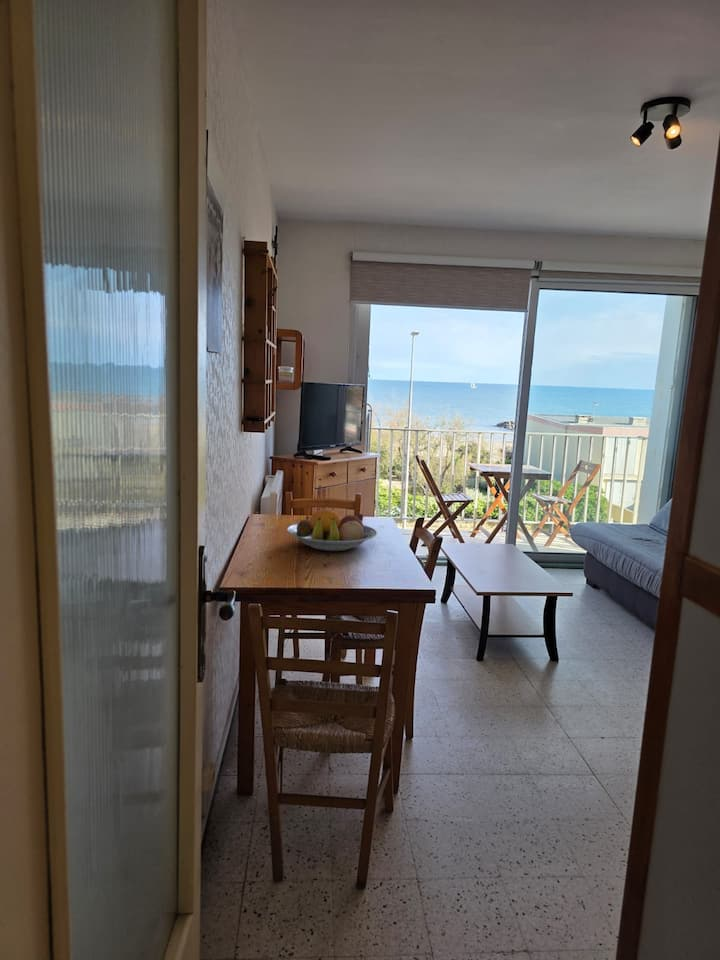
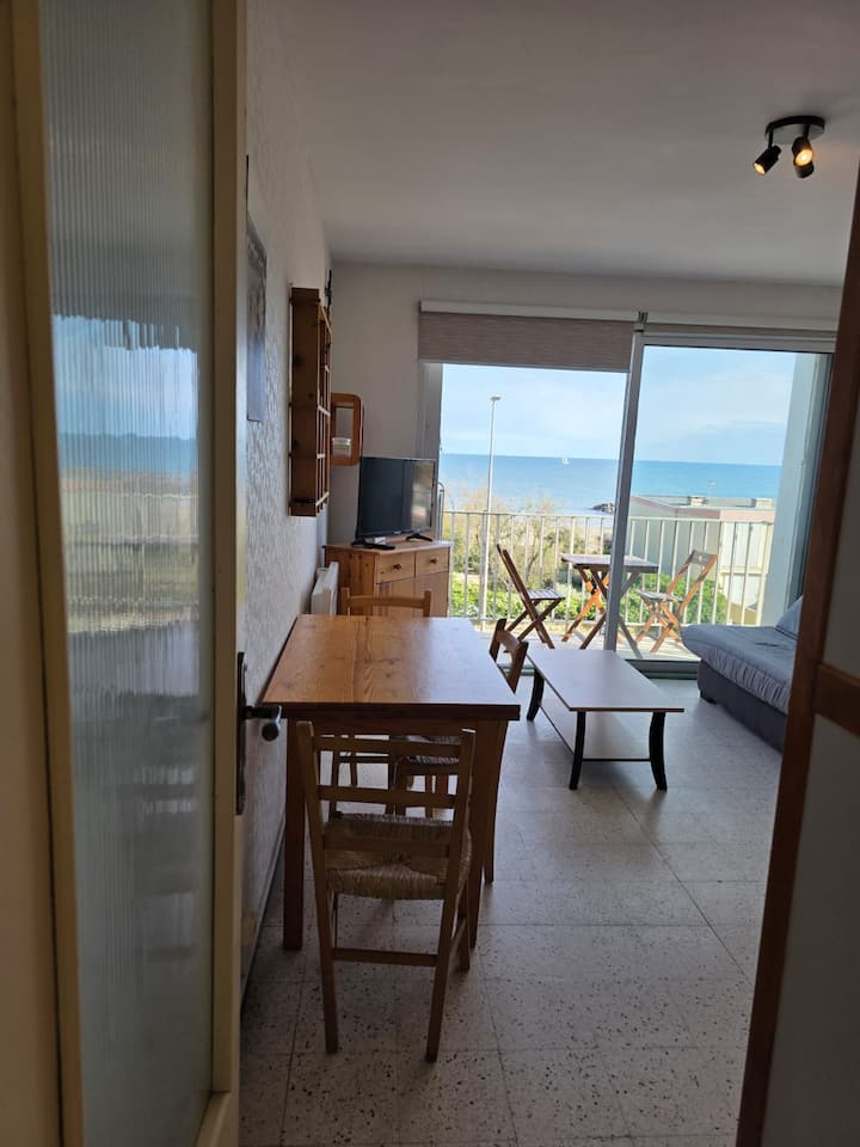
- fruit bowl (332, 526)
